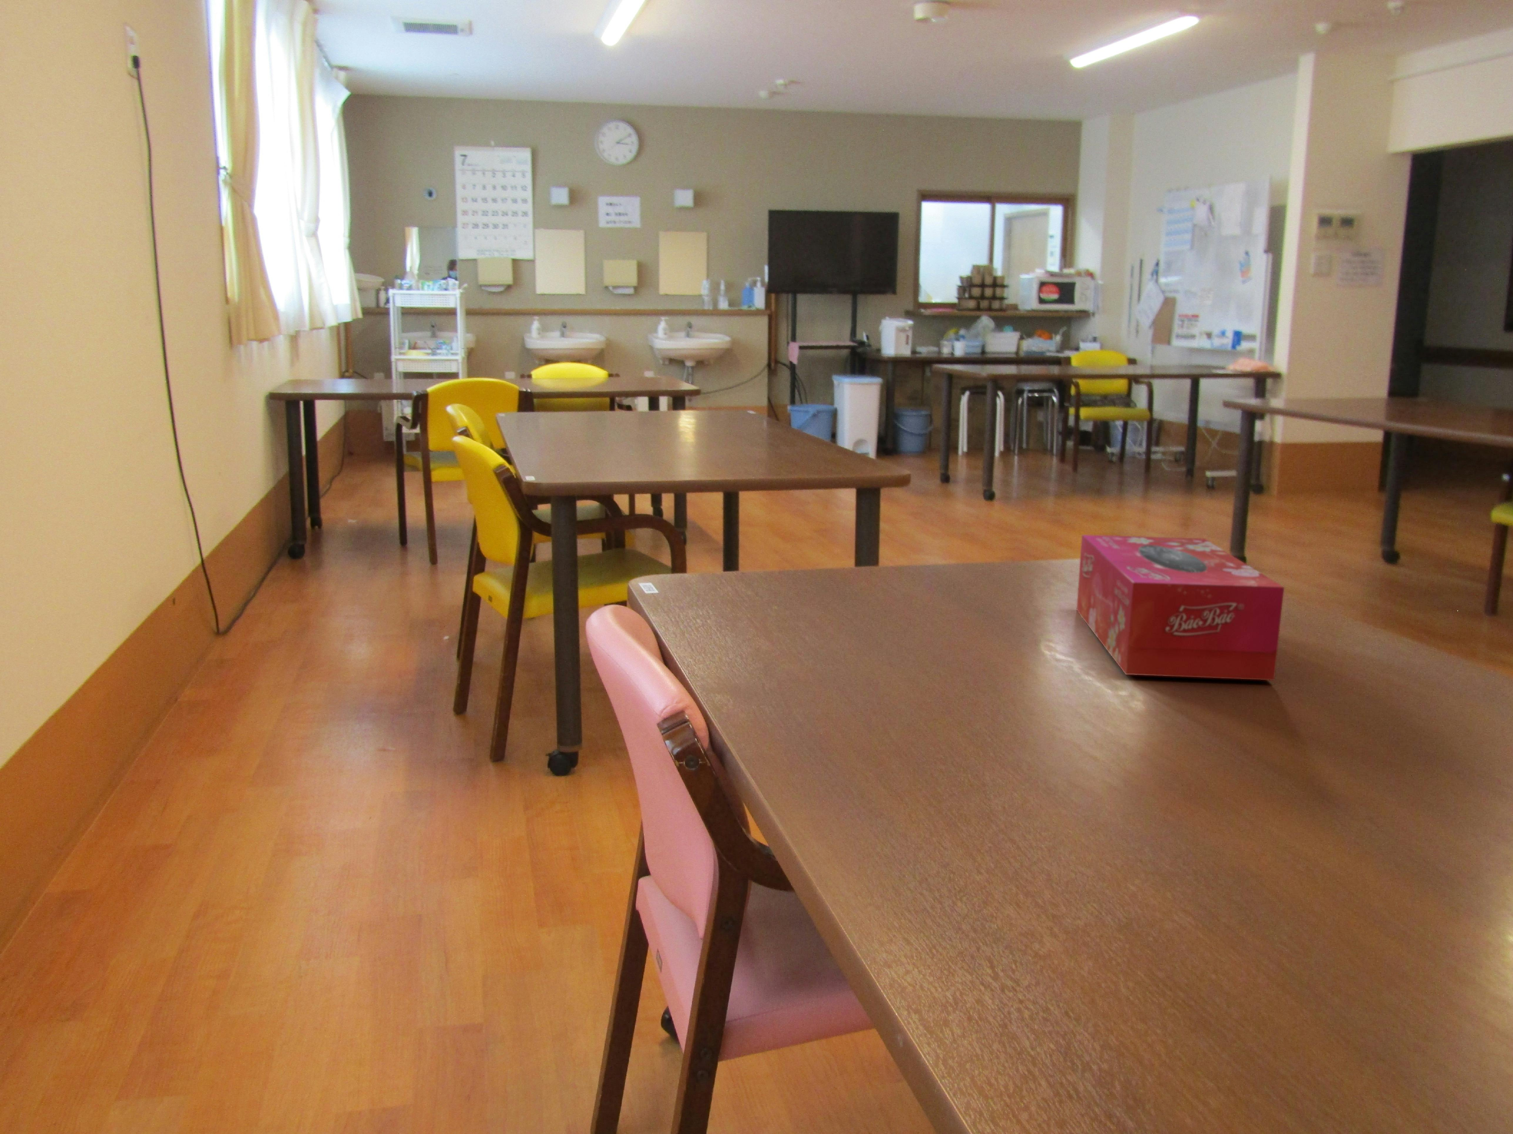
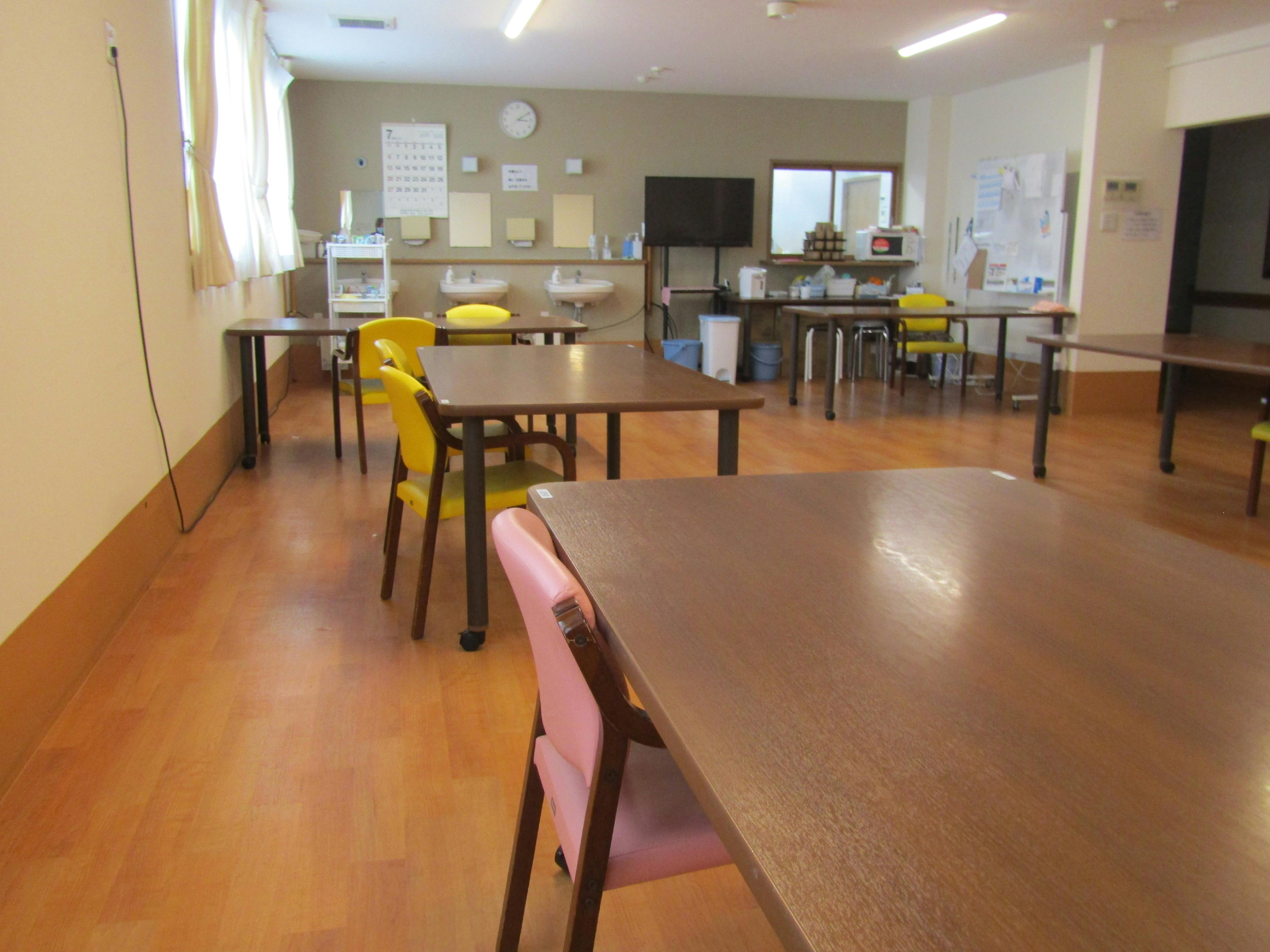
- tissue box (1168, 600)
